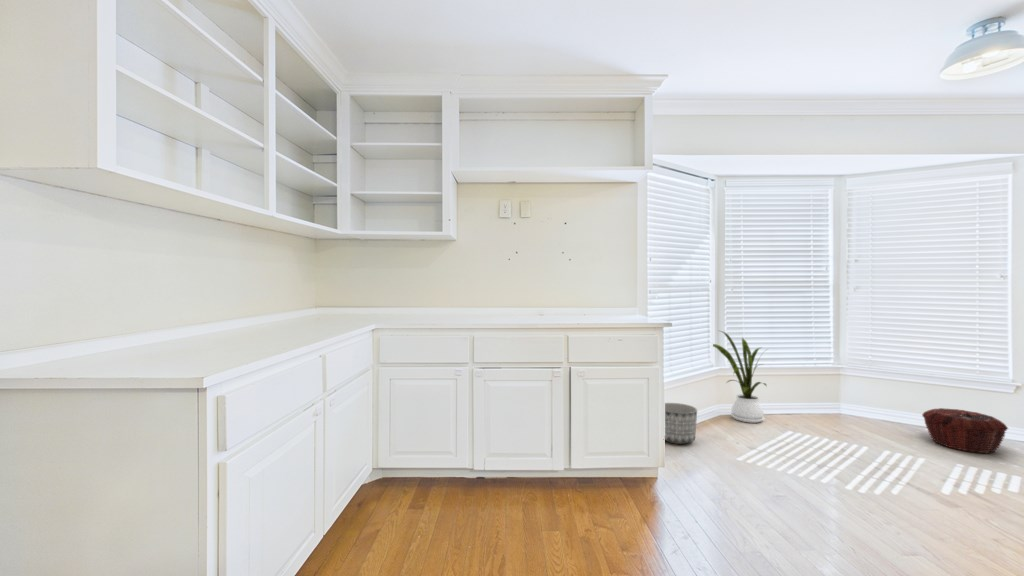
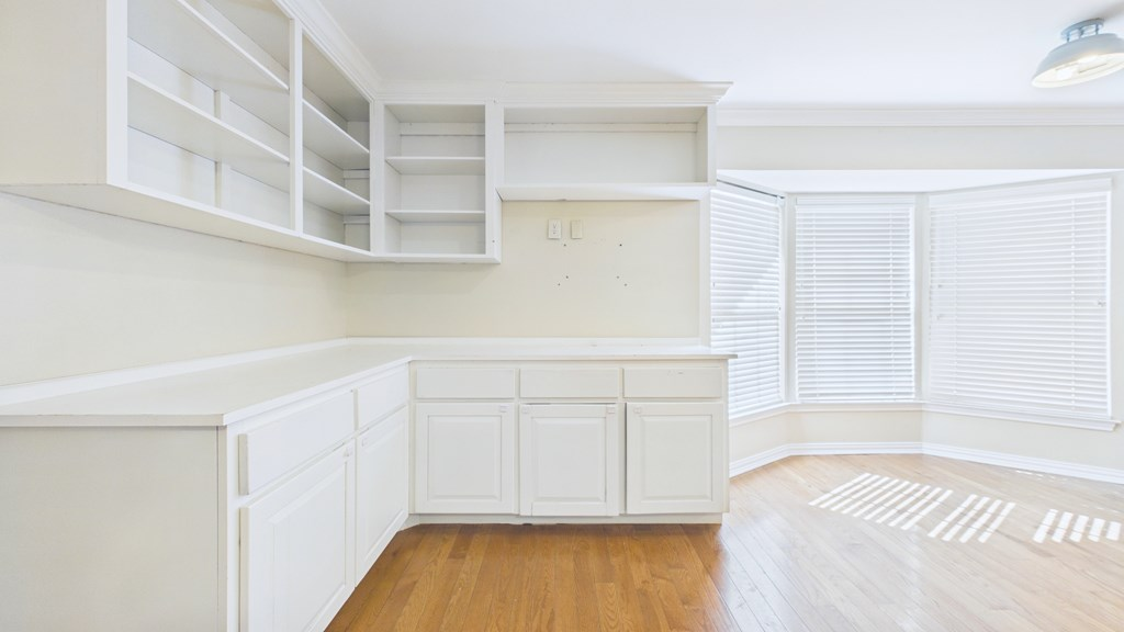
- woven basket (962, 427)
- planter (676, 423)
- house plant (743, 374)
